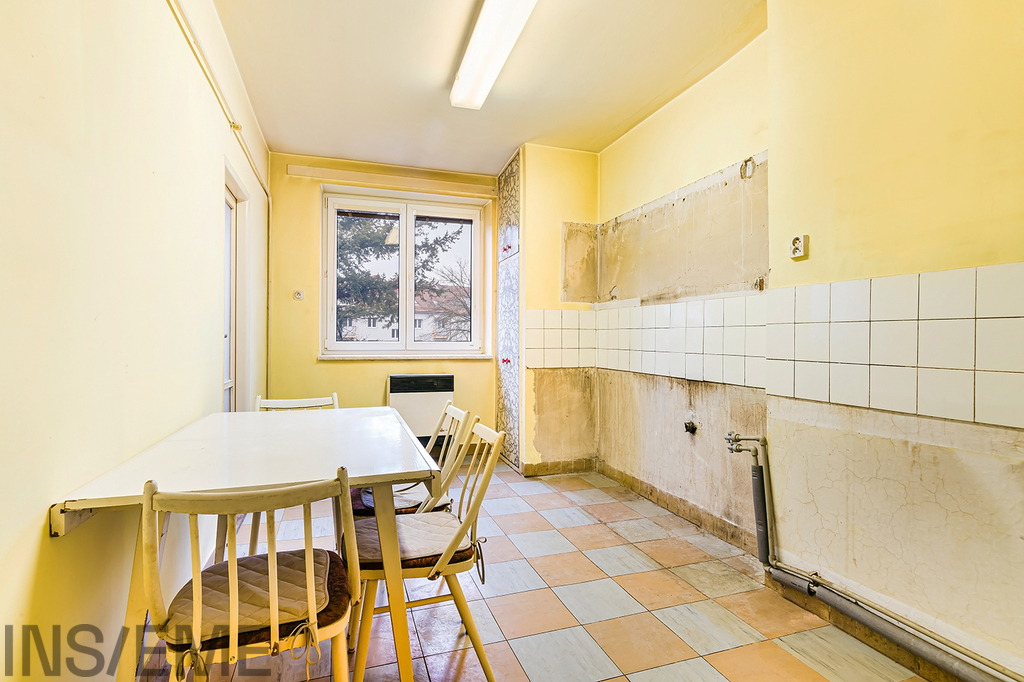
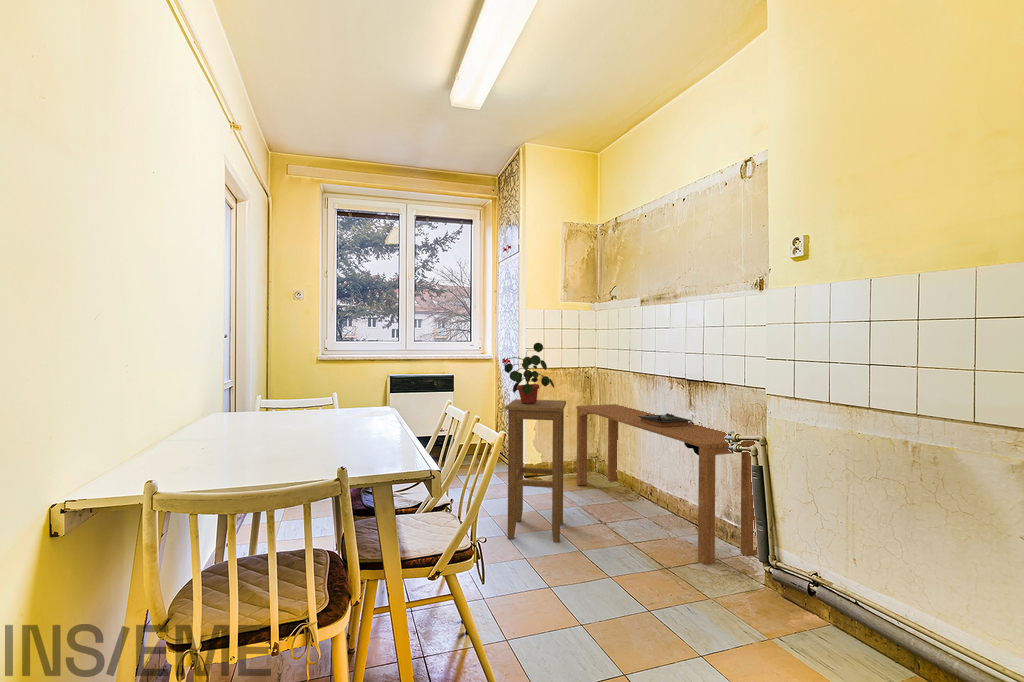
+ console table (656, 433)
+ potted plant (530, 373)
+ stool (536, 468)
